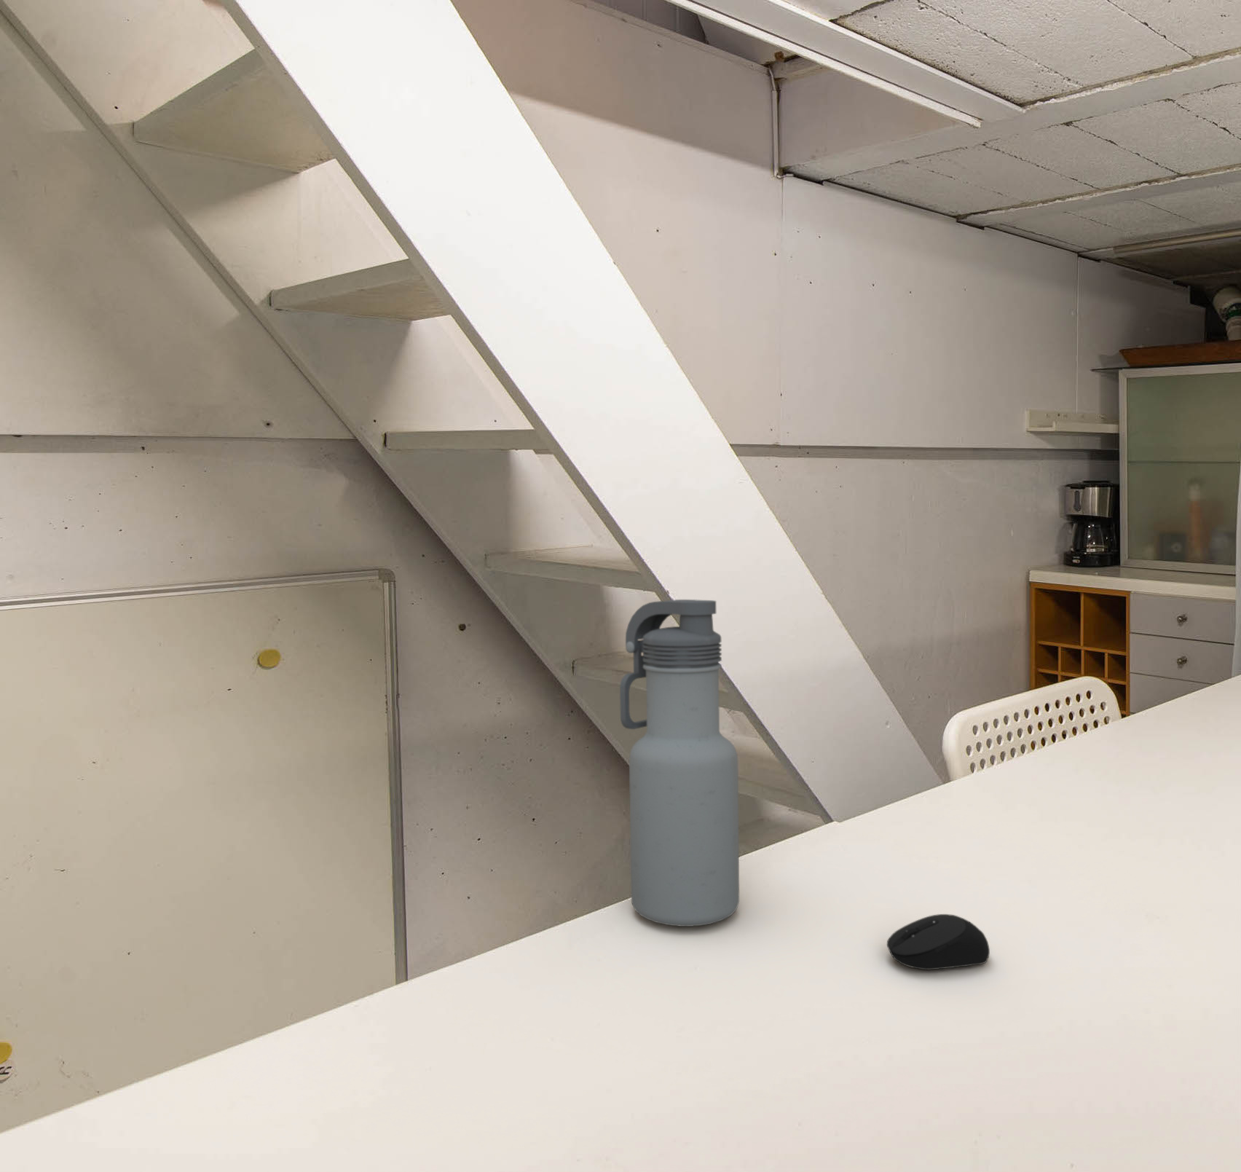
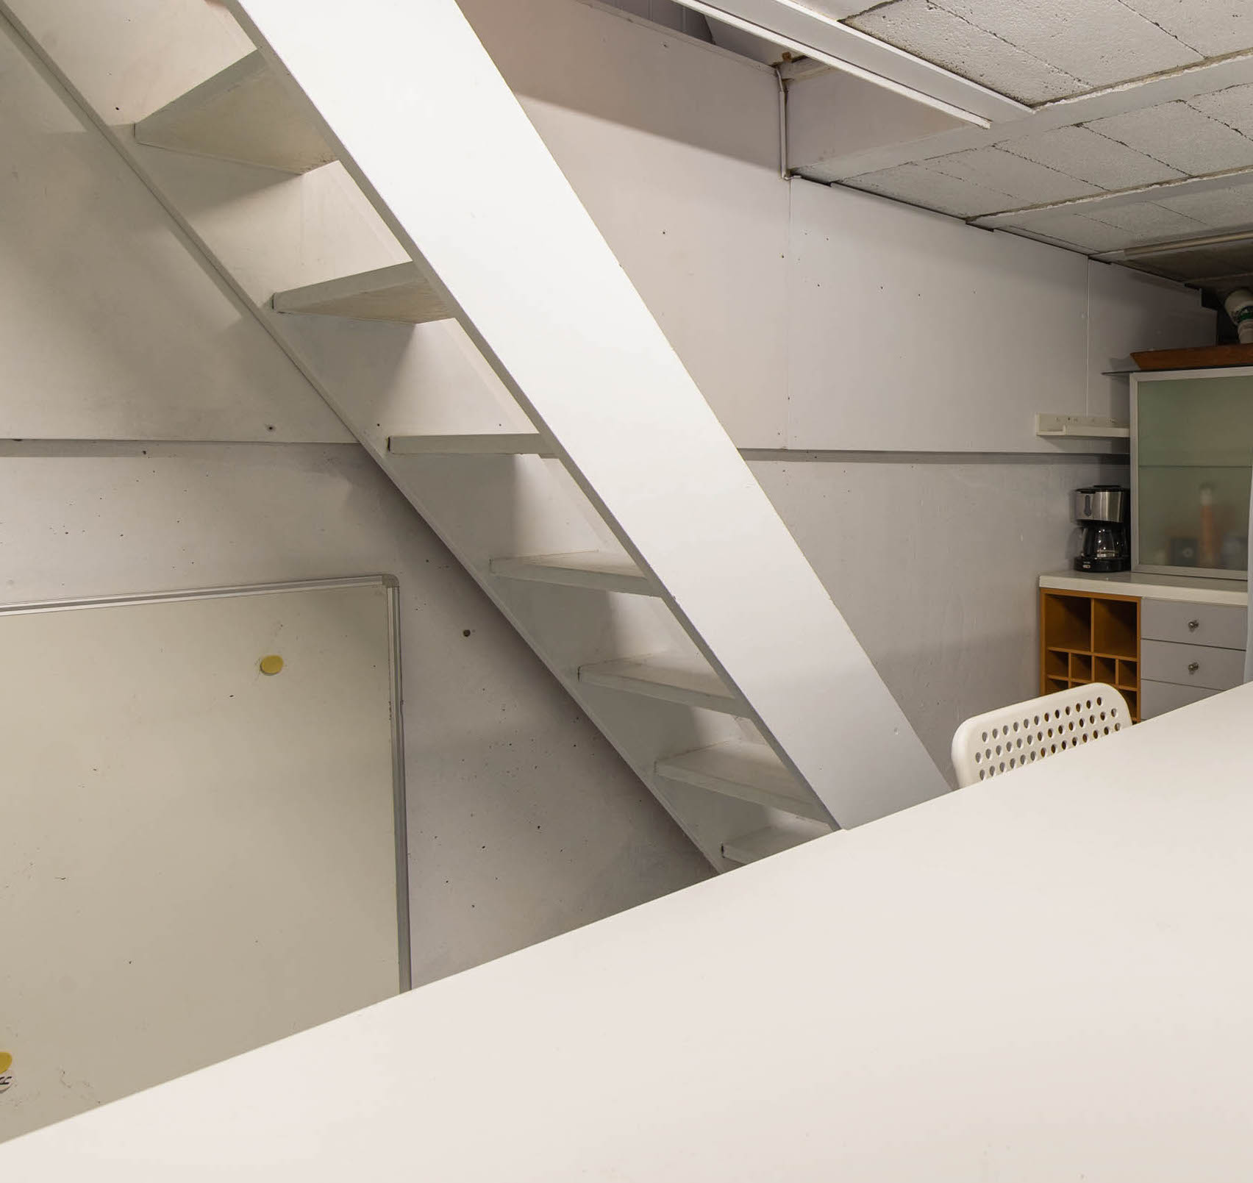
- computer mouse (938, 938)
- water bottle (681, 756)
